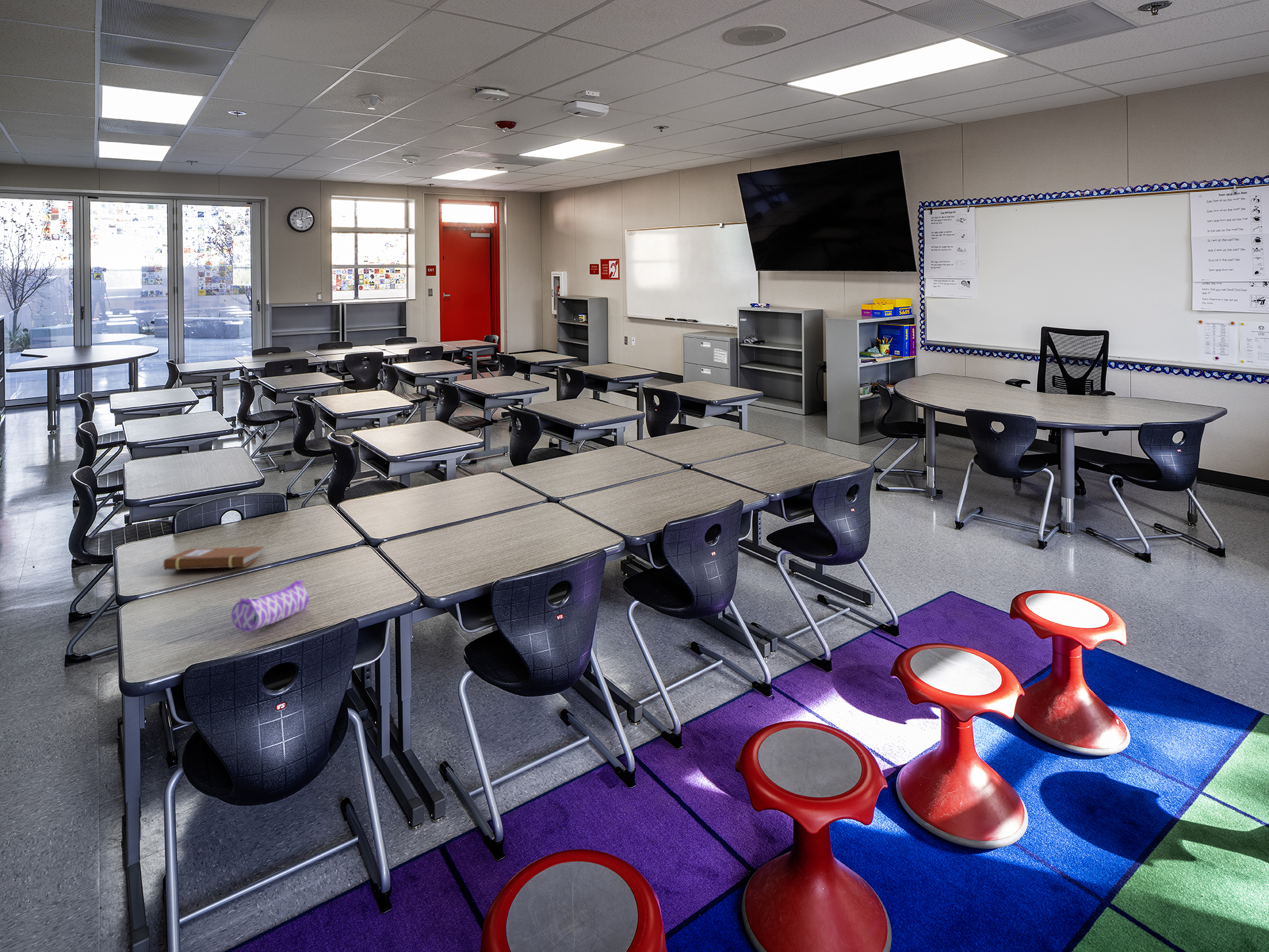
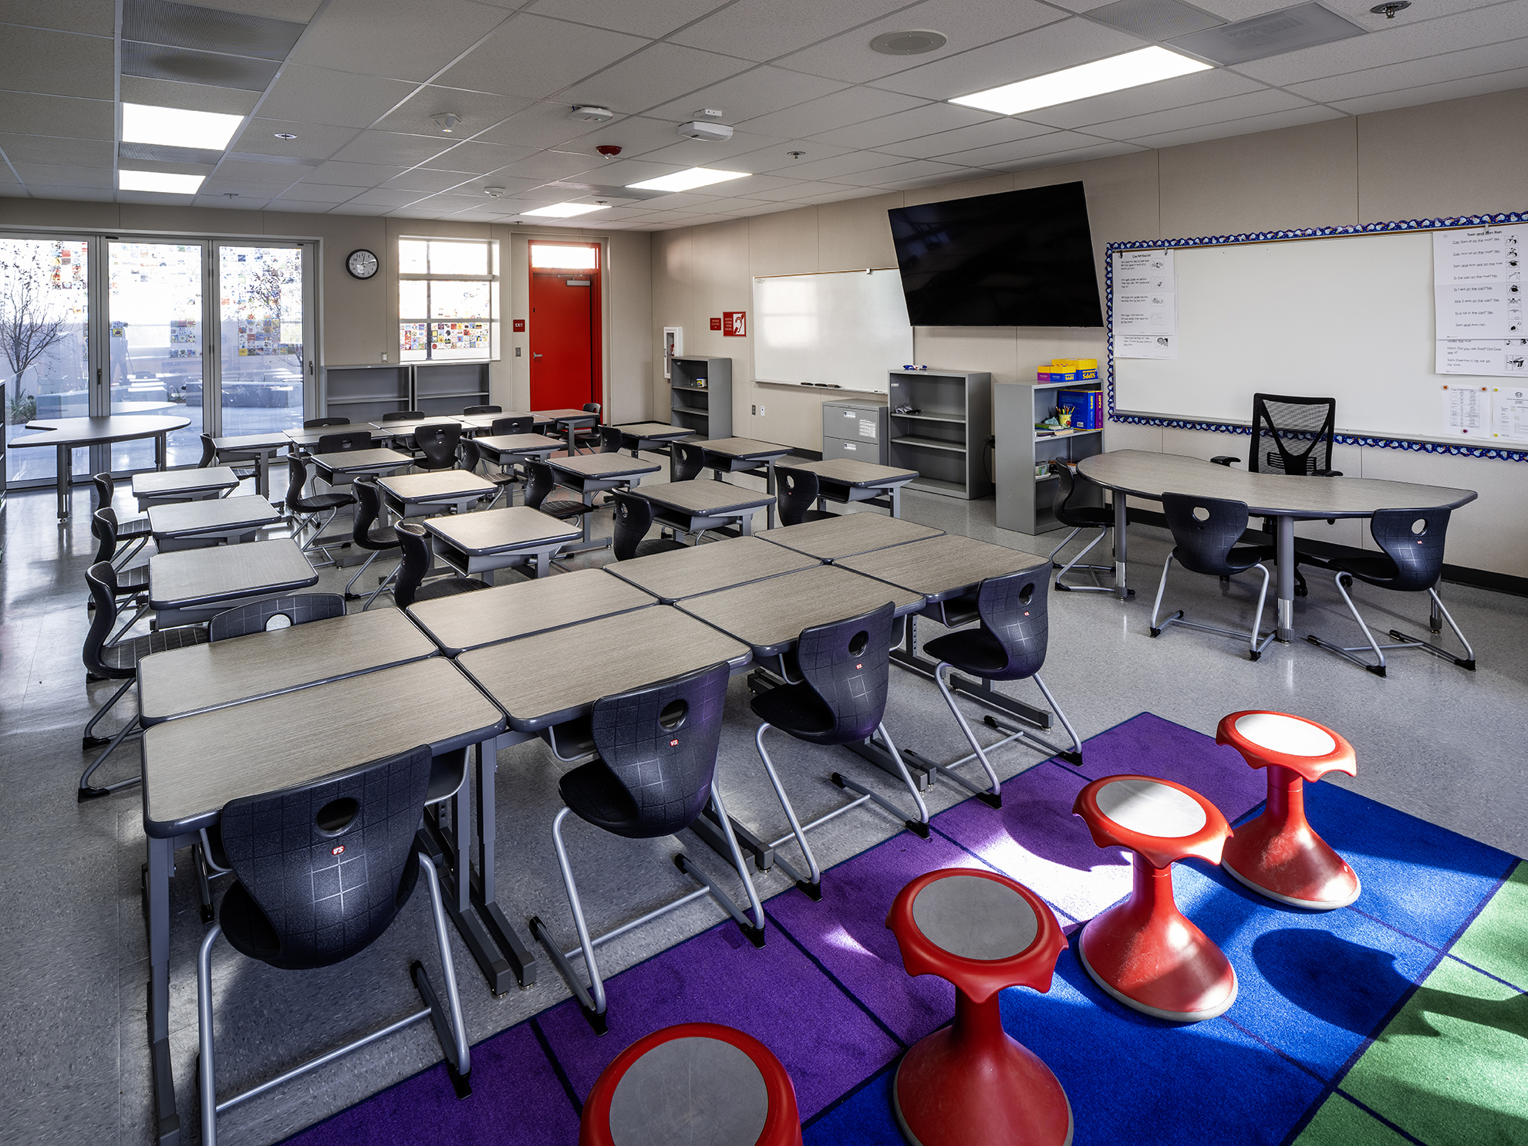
- pencil case (271, 605)
- notebook (214, 558)
